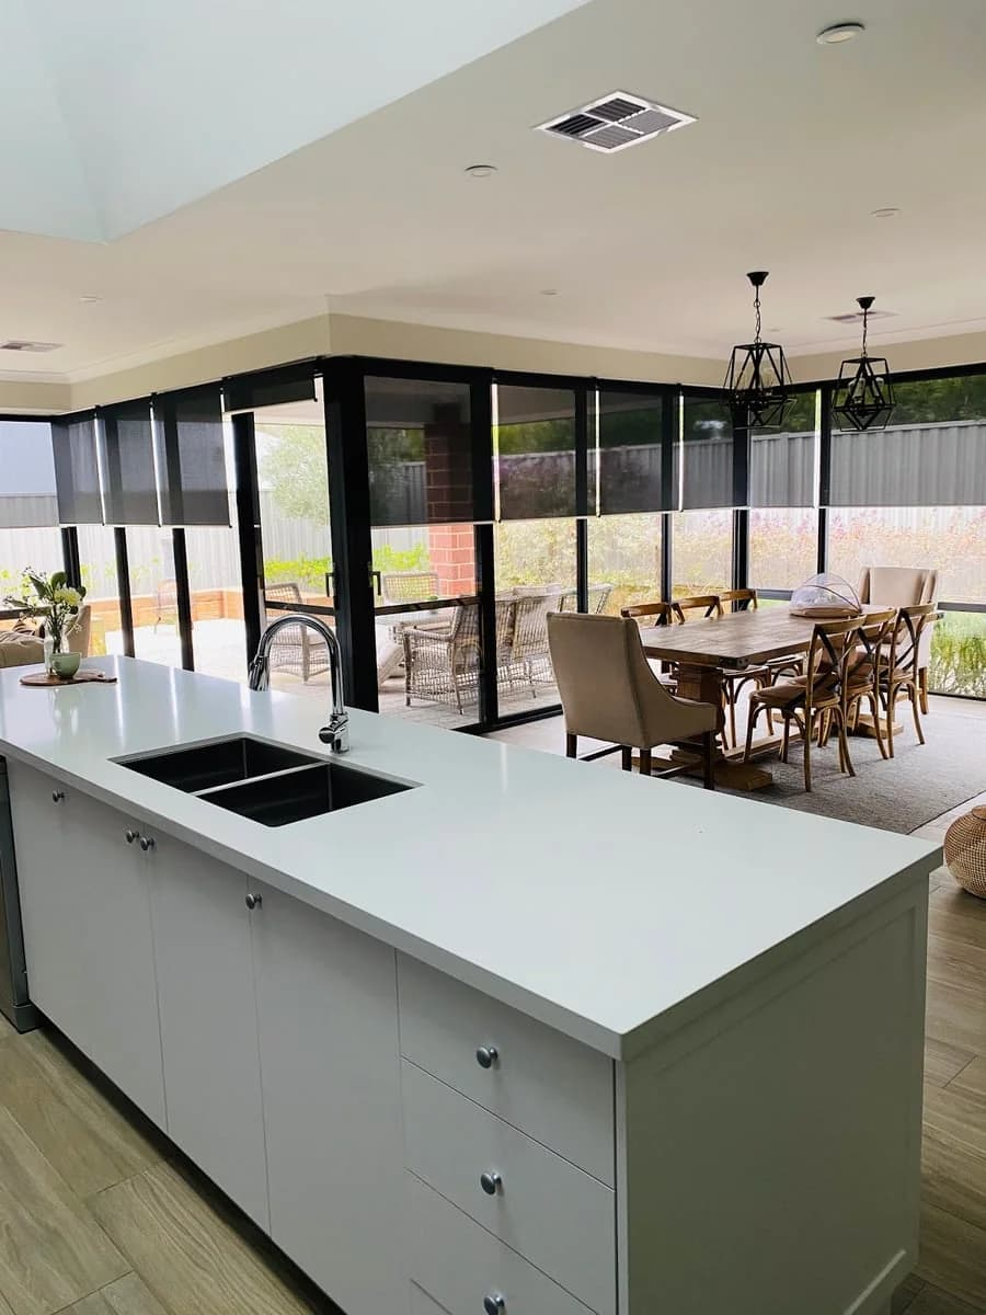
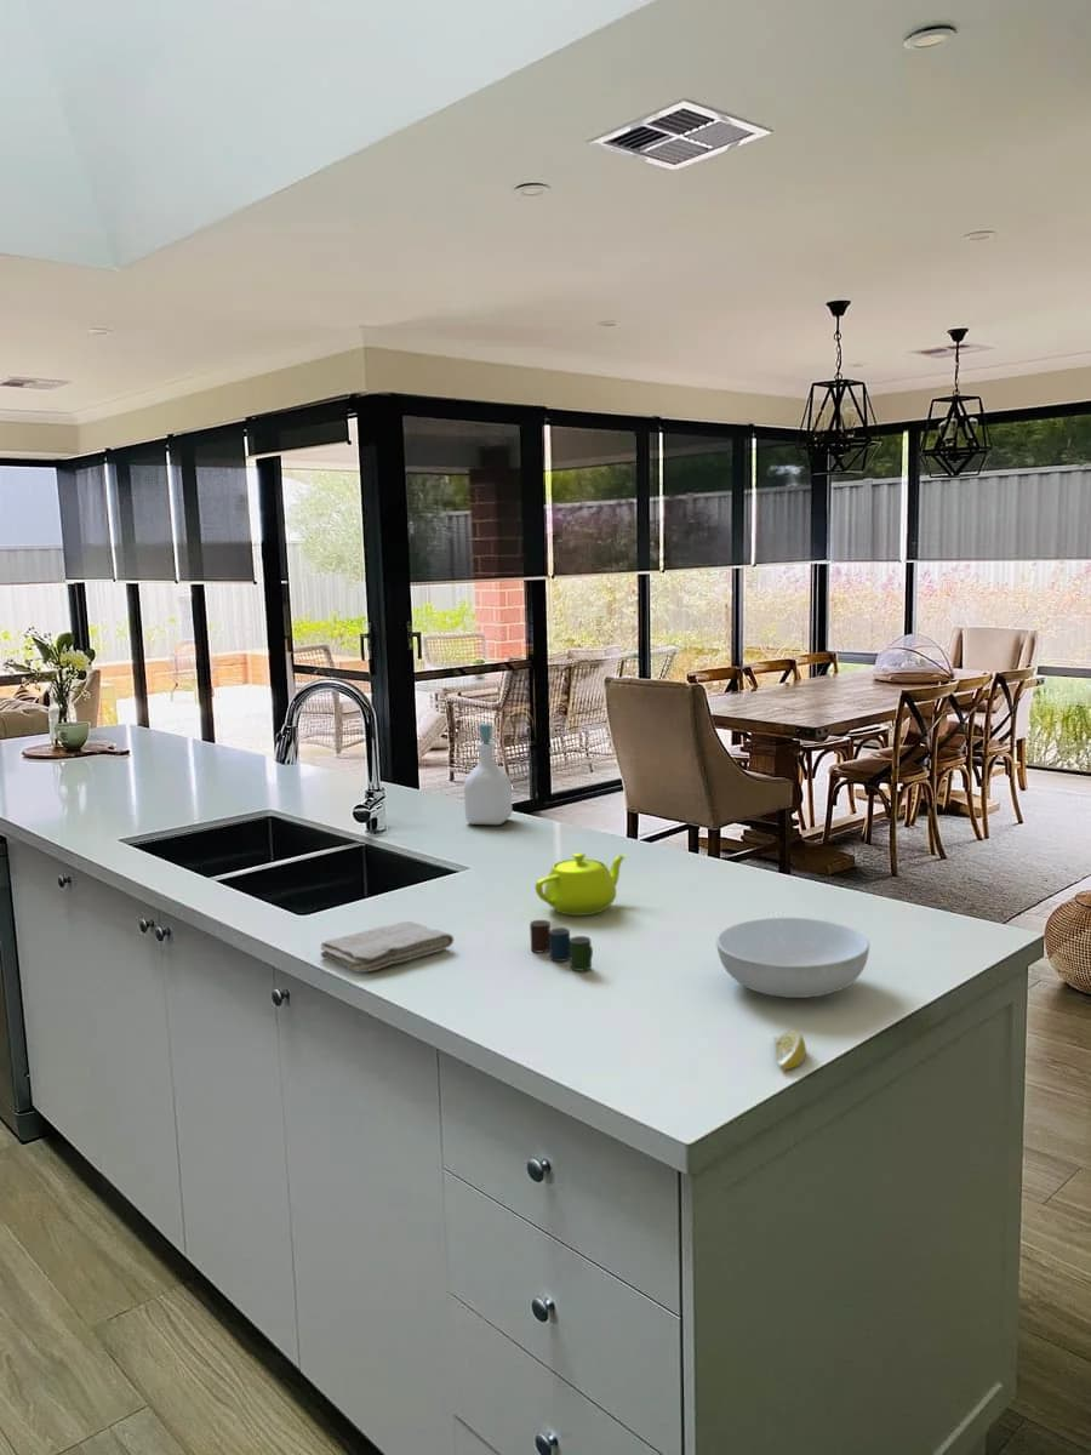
+ soap bottle (486, 772)
+ washcloth (385, 943)
+ serving bowl (792, 963)
+ cup (561, 936)
+ teapot (582, 880)
+ lemon (782, 1044)
